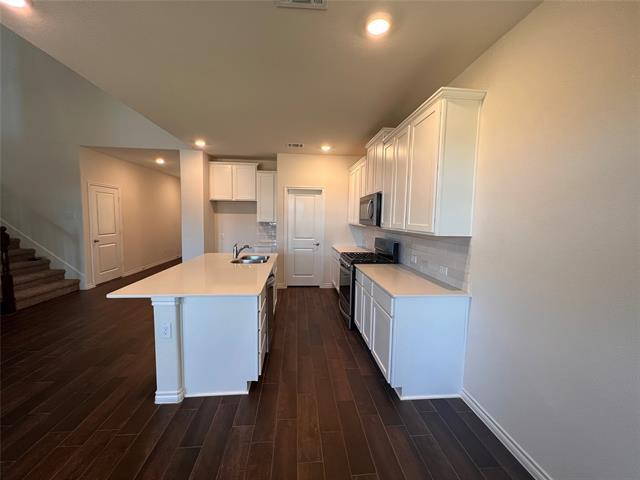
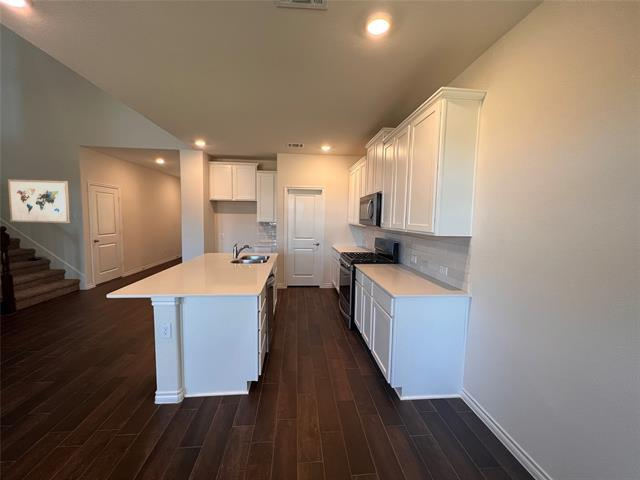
+ wall art (39, 201)
